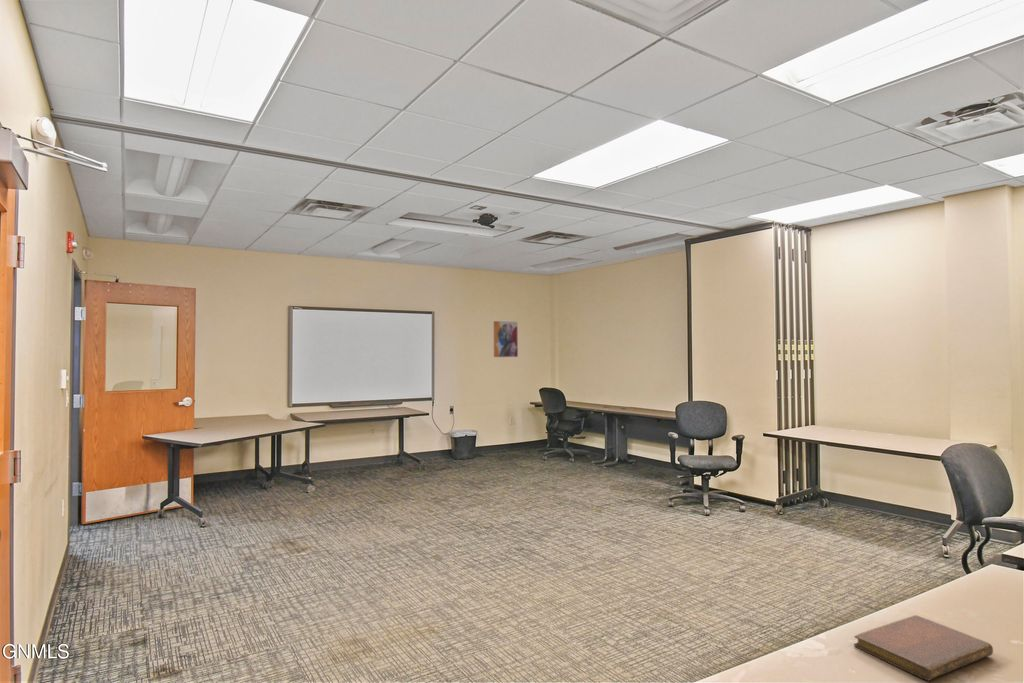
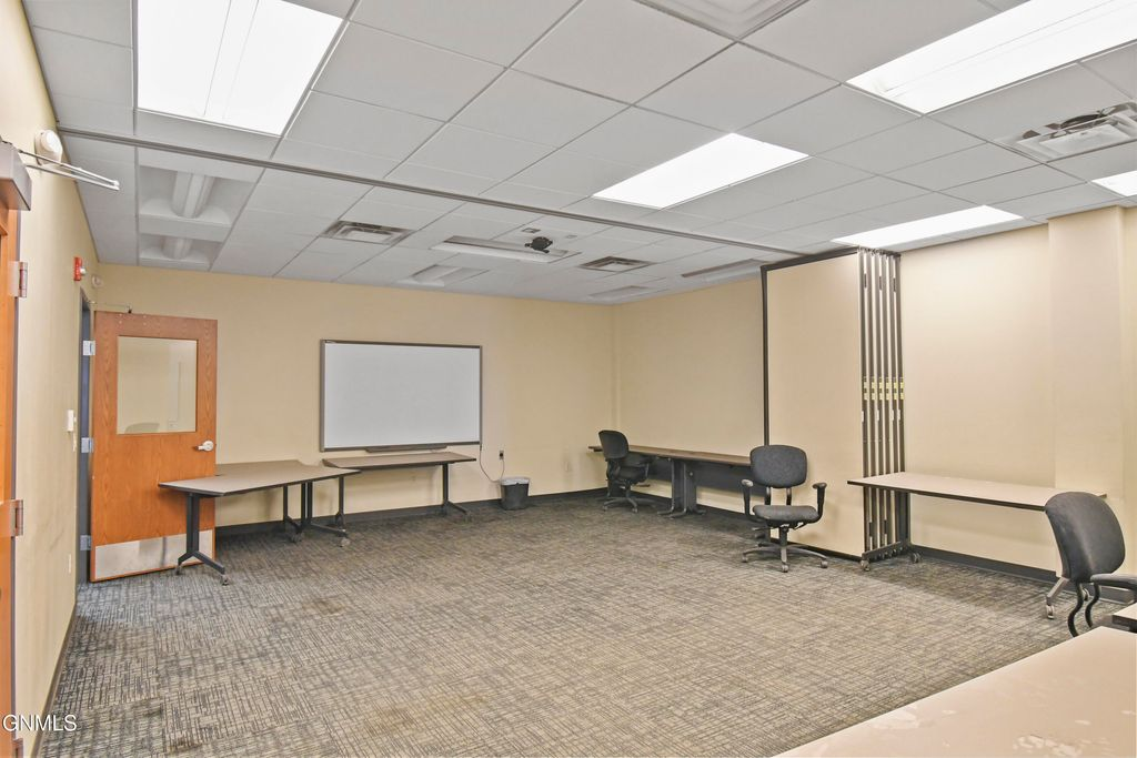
- notebook (922, 645)
- wall art (505, 339)
